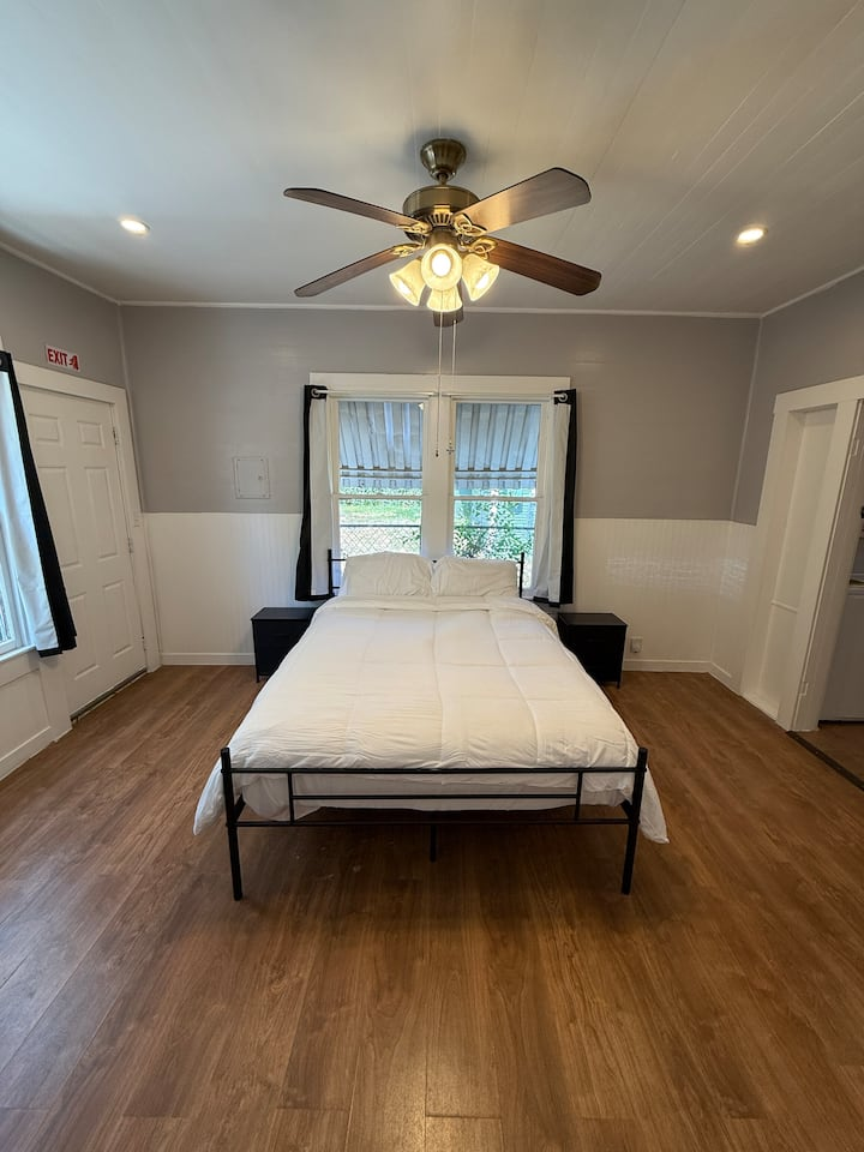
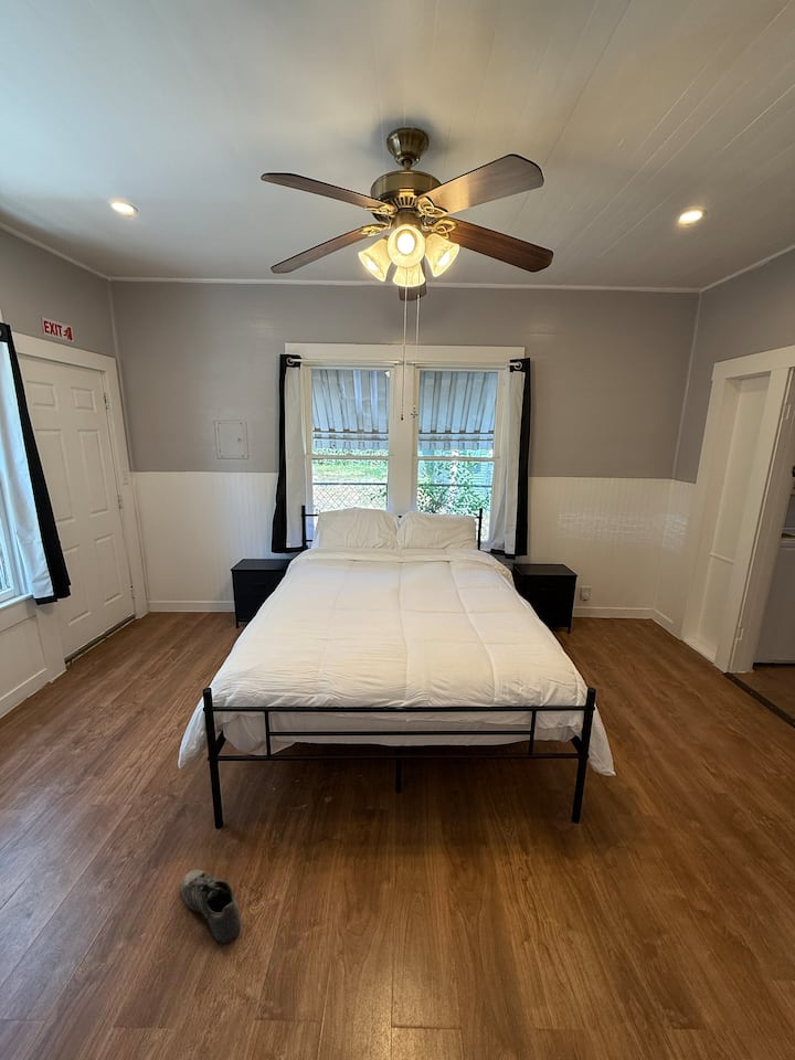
+ shoe (210, 890)
